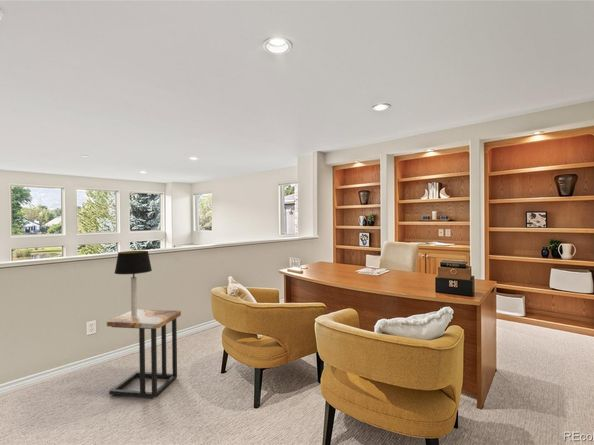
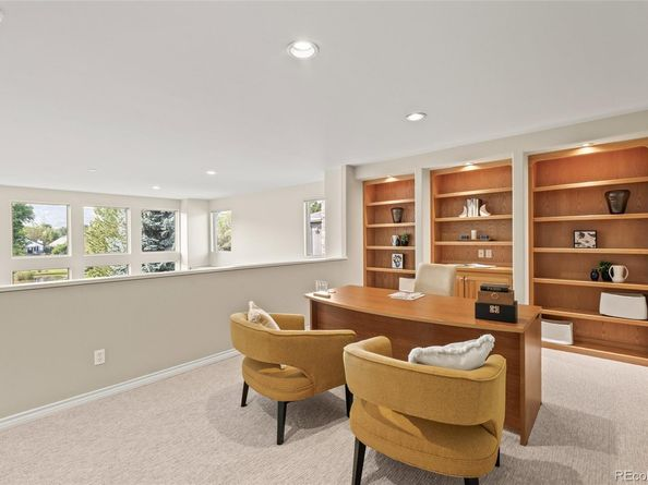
- table lamp (133, 283)
- side table (144, 351)
